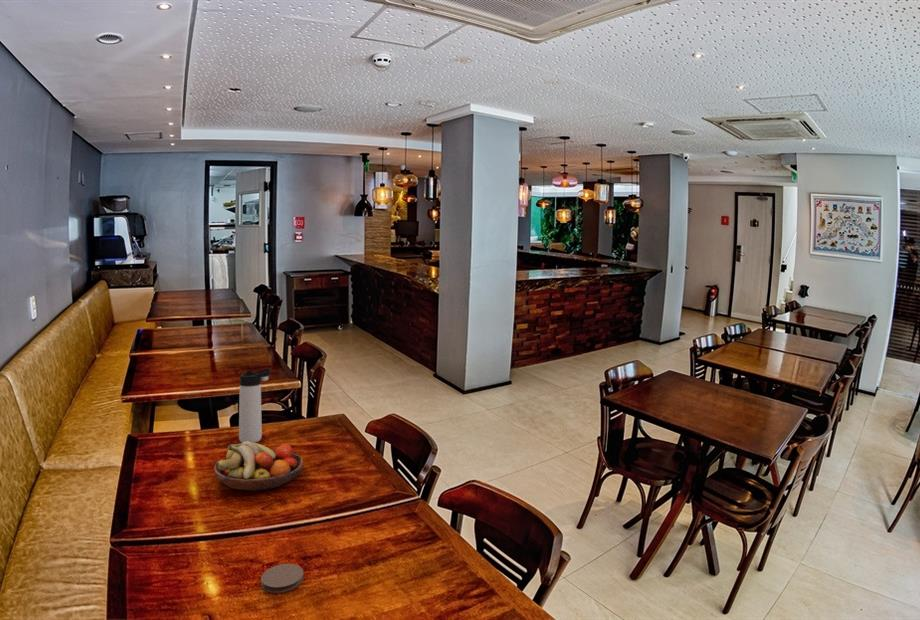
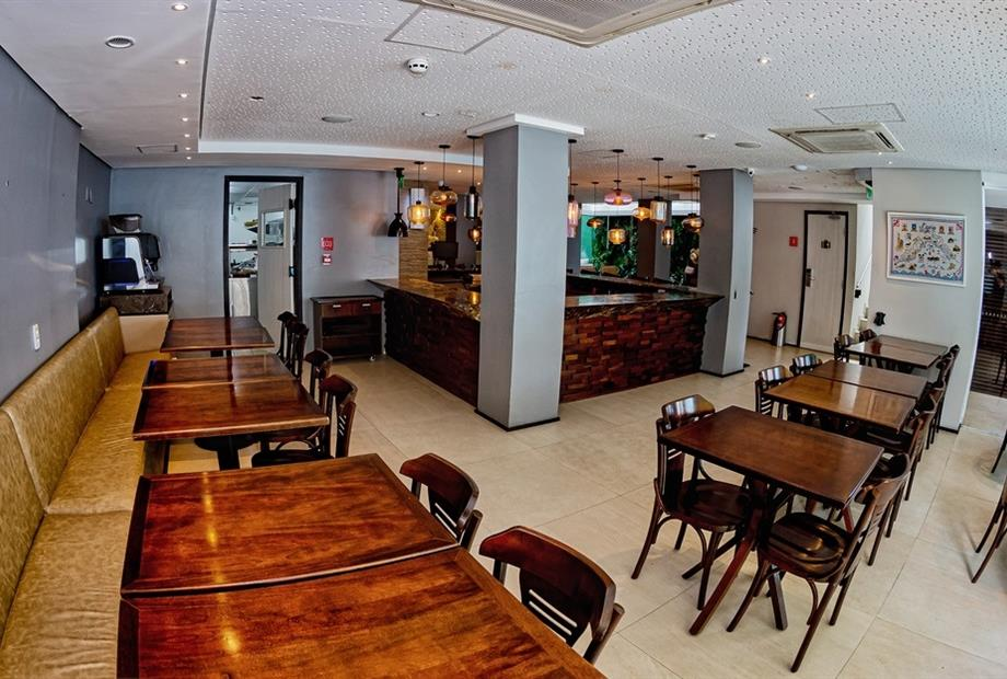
- fruit bowl (259, 460)
- thermos bottle (255, 405)
- coaster (282, 577)
